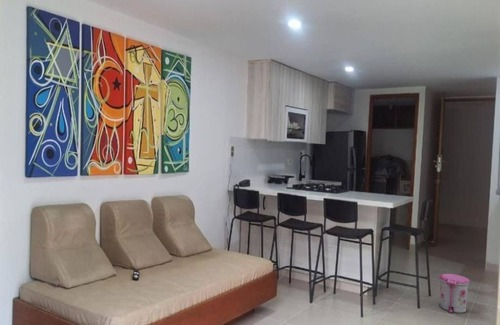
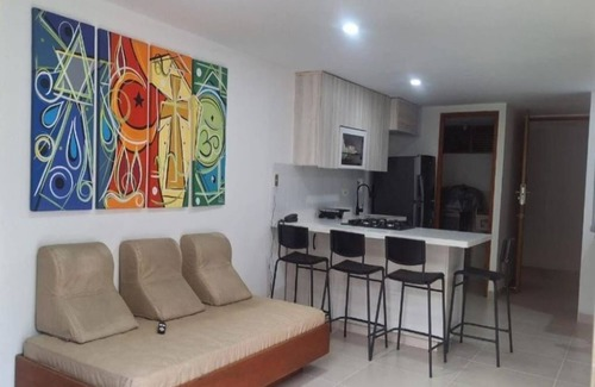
- trash can (453, 292)
